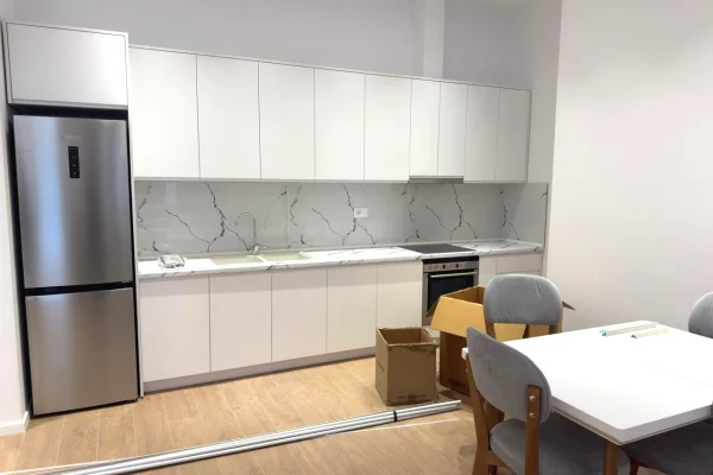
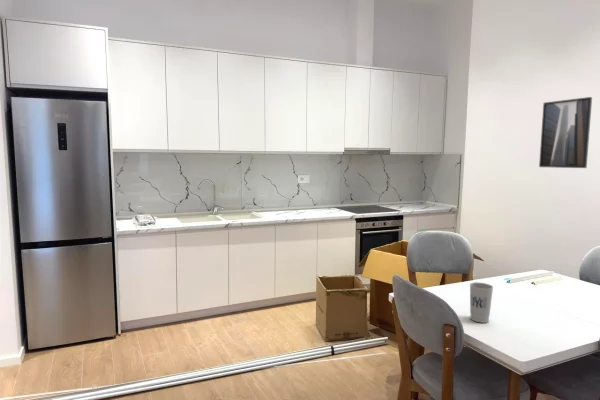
+ cup (480, 302)
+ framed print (564, 134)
